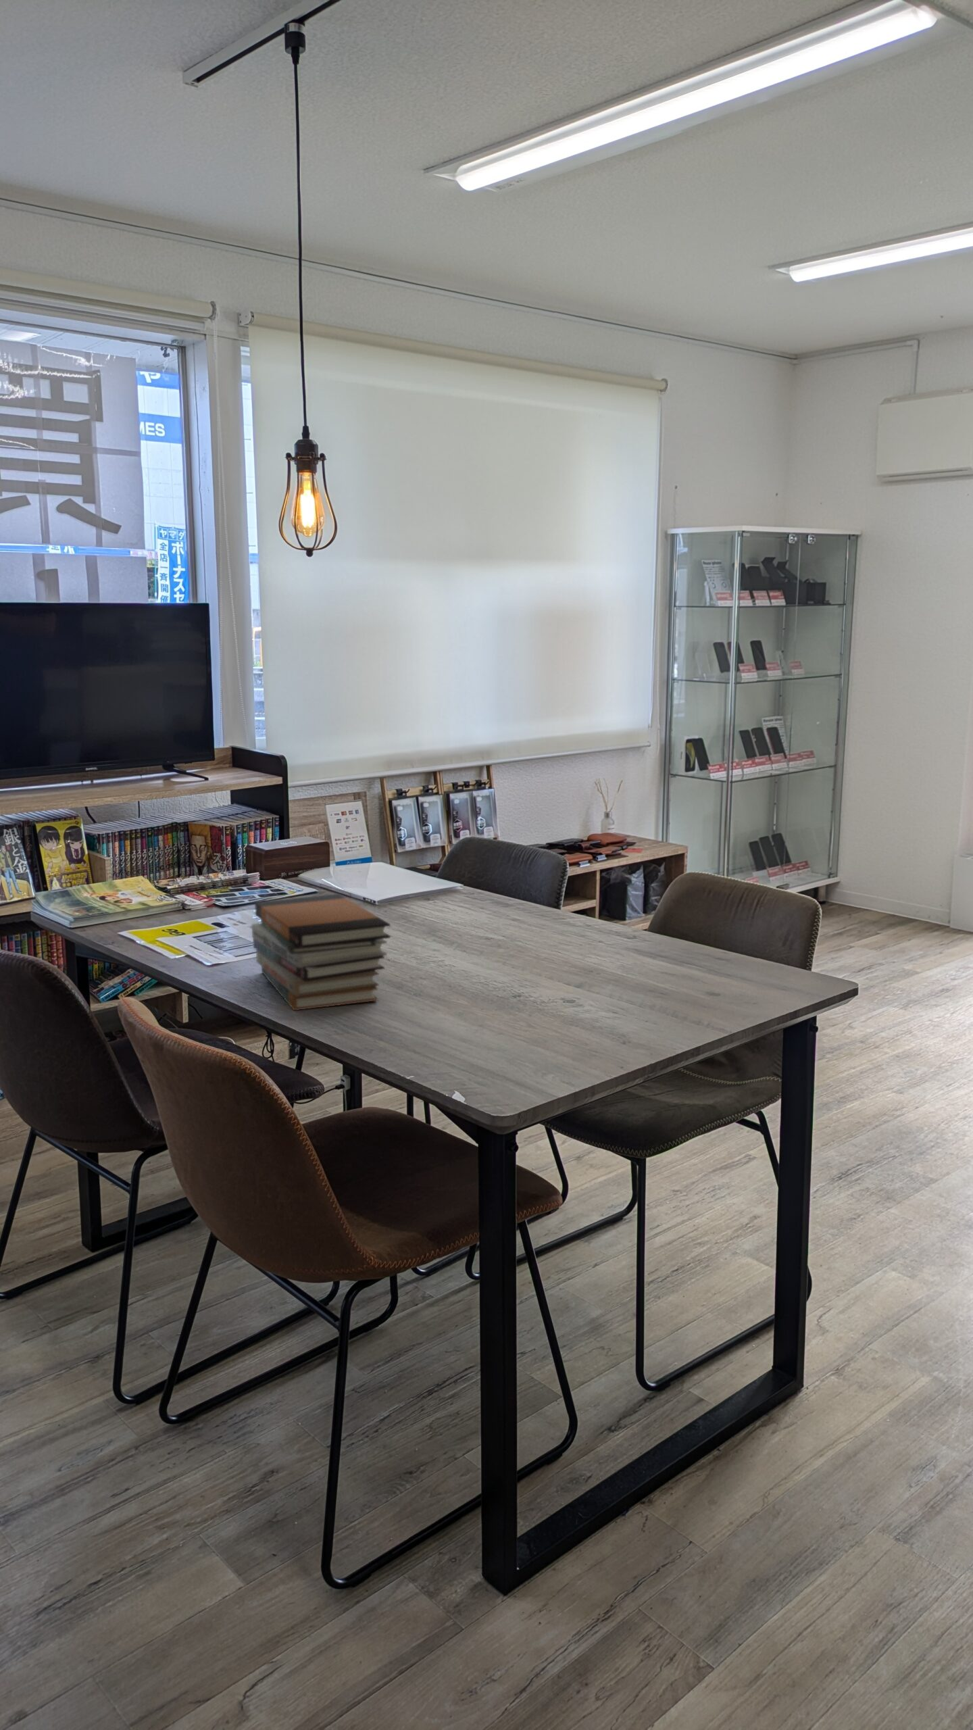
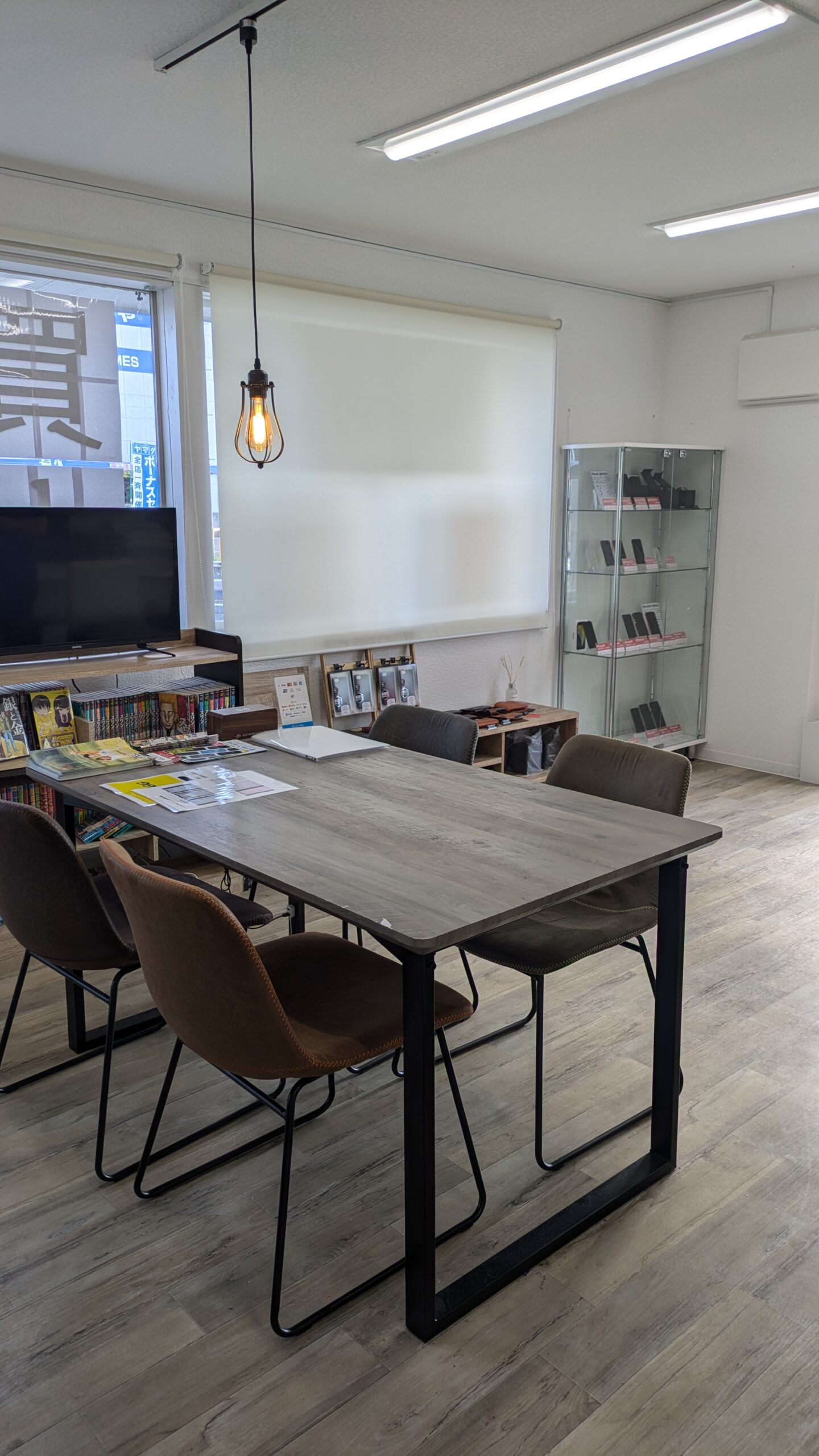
- book stack (318, 949)
